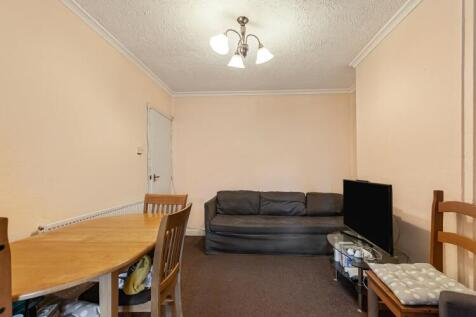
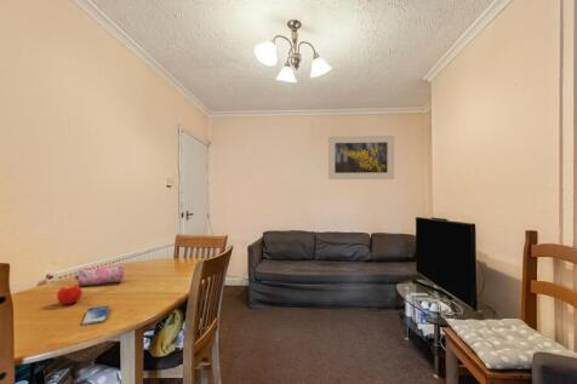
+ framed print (360, 157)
+ smartphone (96, 314)
+ pencil case (101, 275)
+ fruit (69, 293)
